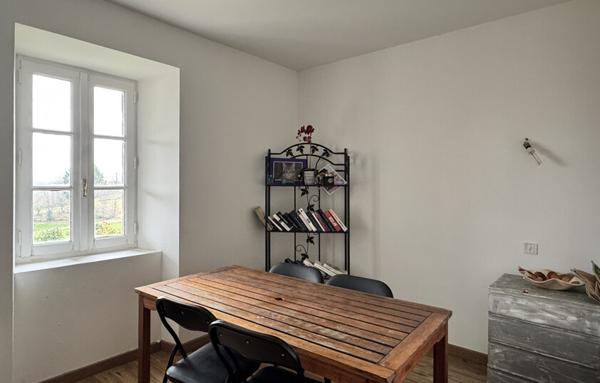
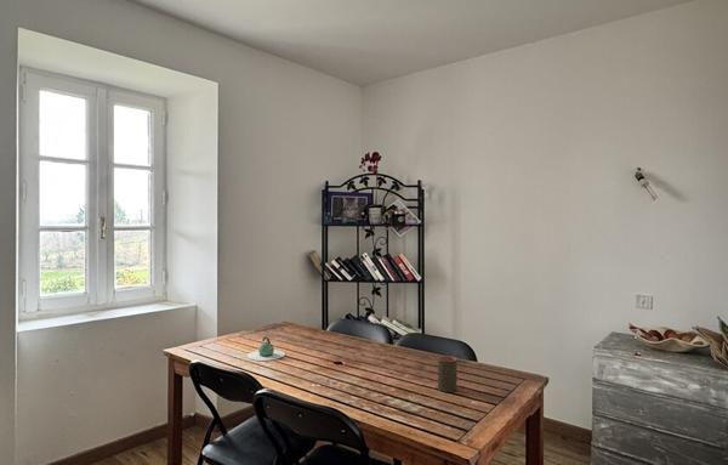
+ teapot (266, 345)
+ cup (447, 373)
